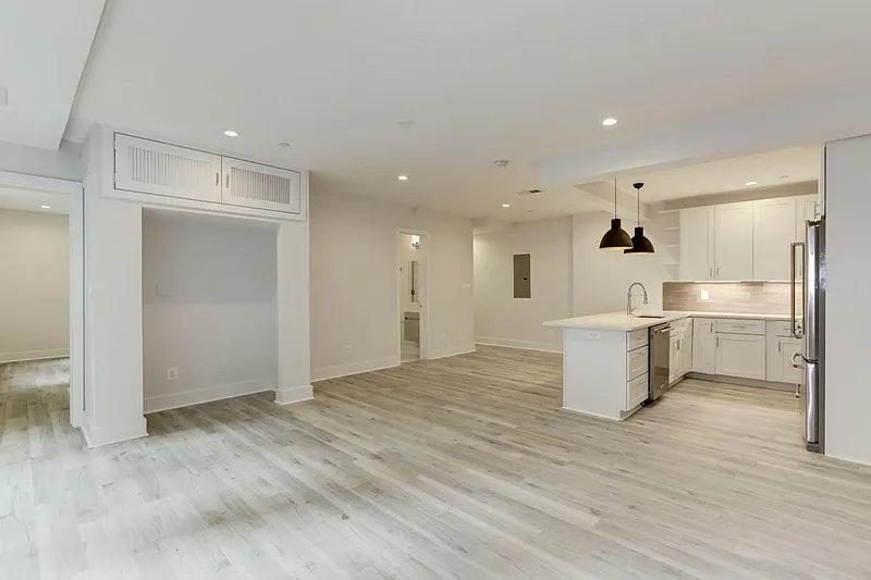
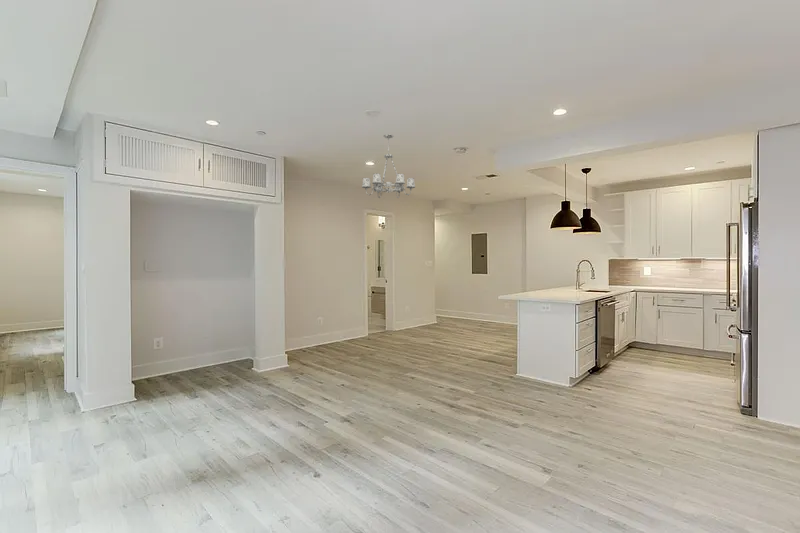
+ chandelier (386, 164)
